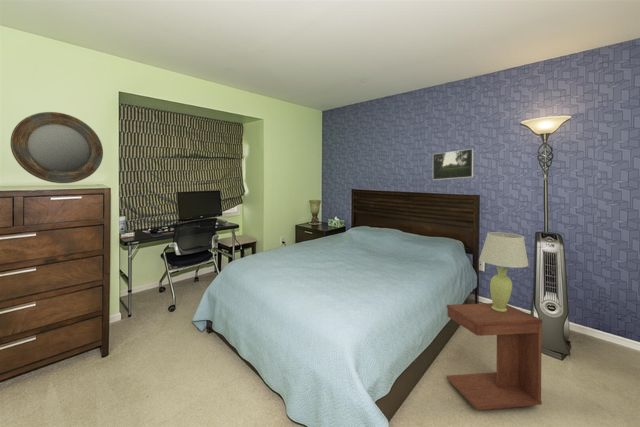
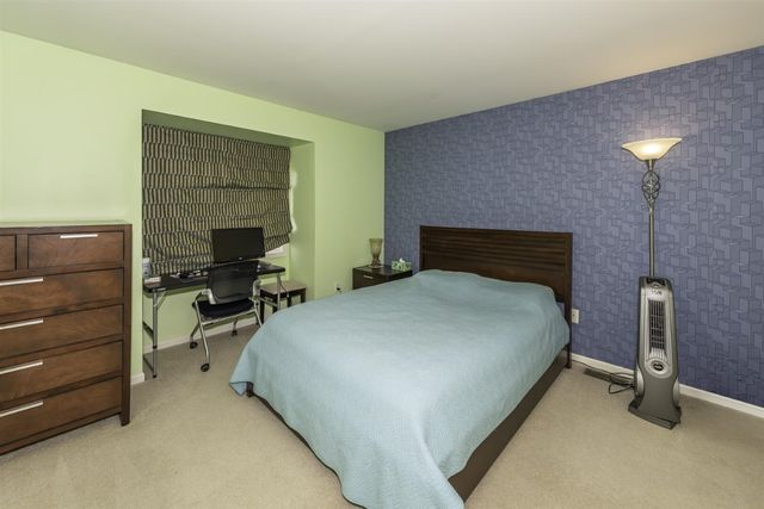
- table lamp (499, 272)
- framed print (452, 165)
- home mirror (60, 148)
- side table (497, 353)
